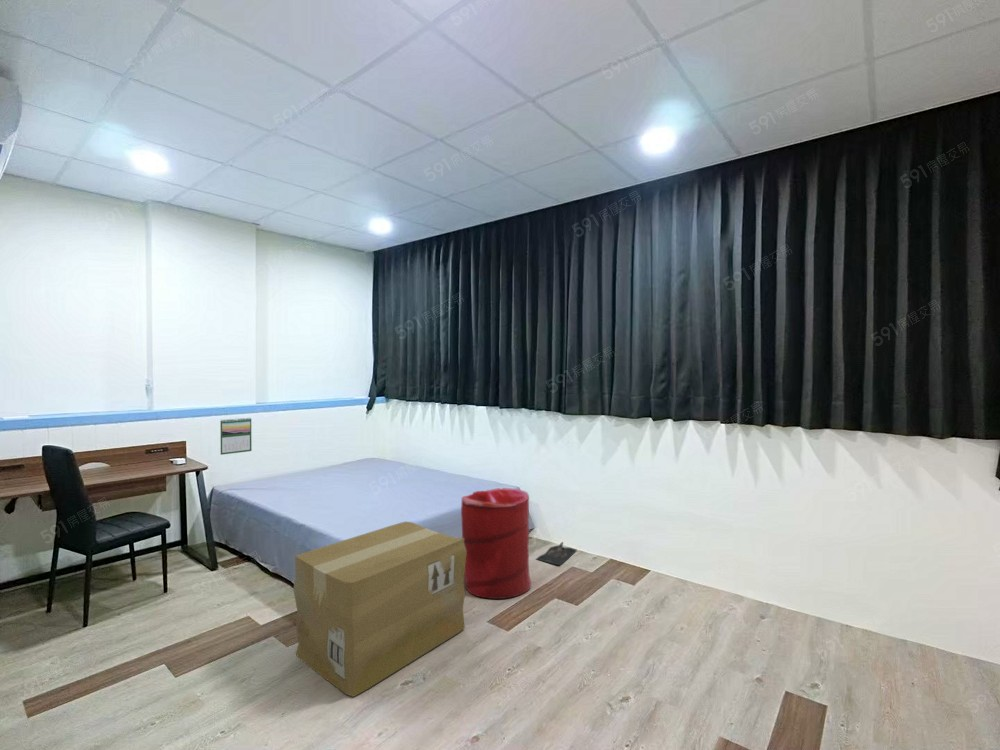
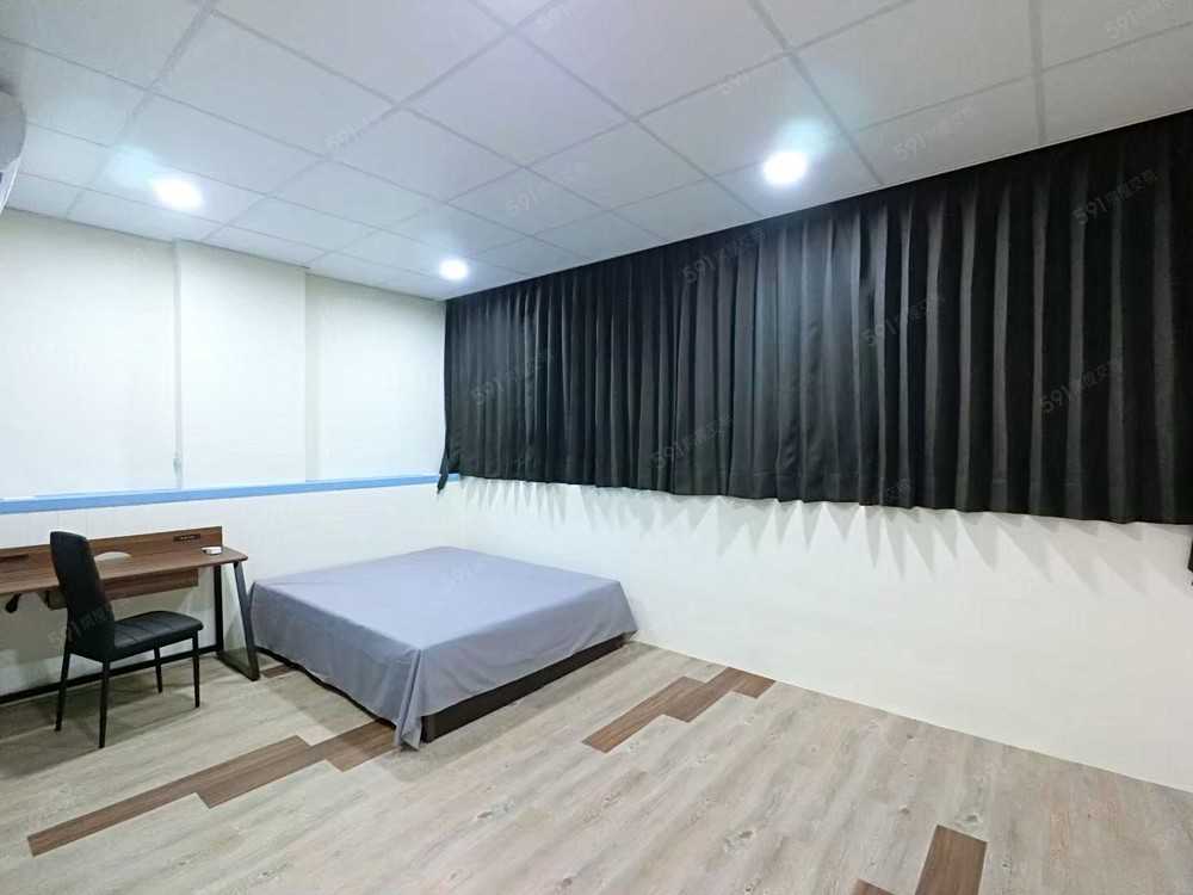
- laundry hamper (495, 538)
- cardboard box (383, 593)
- calendar (236, 435)
- bag (559, 552)
